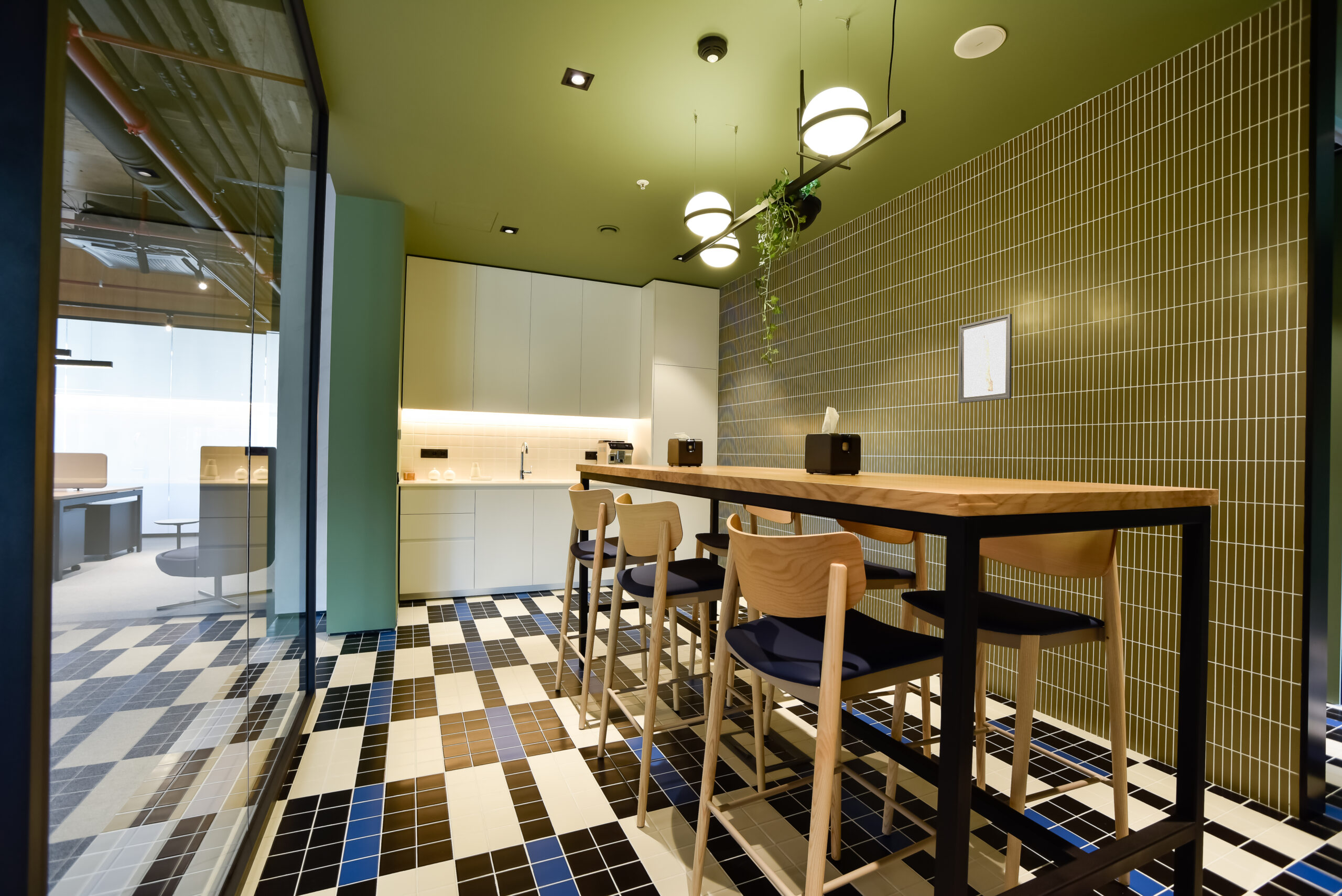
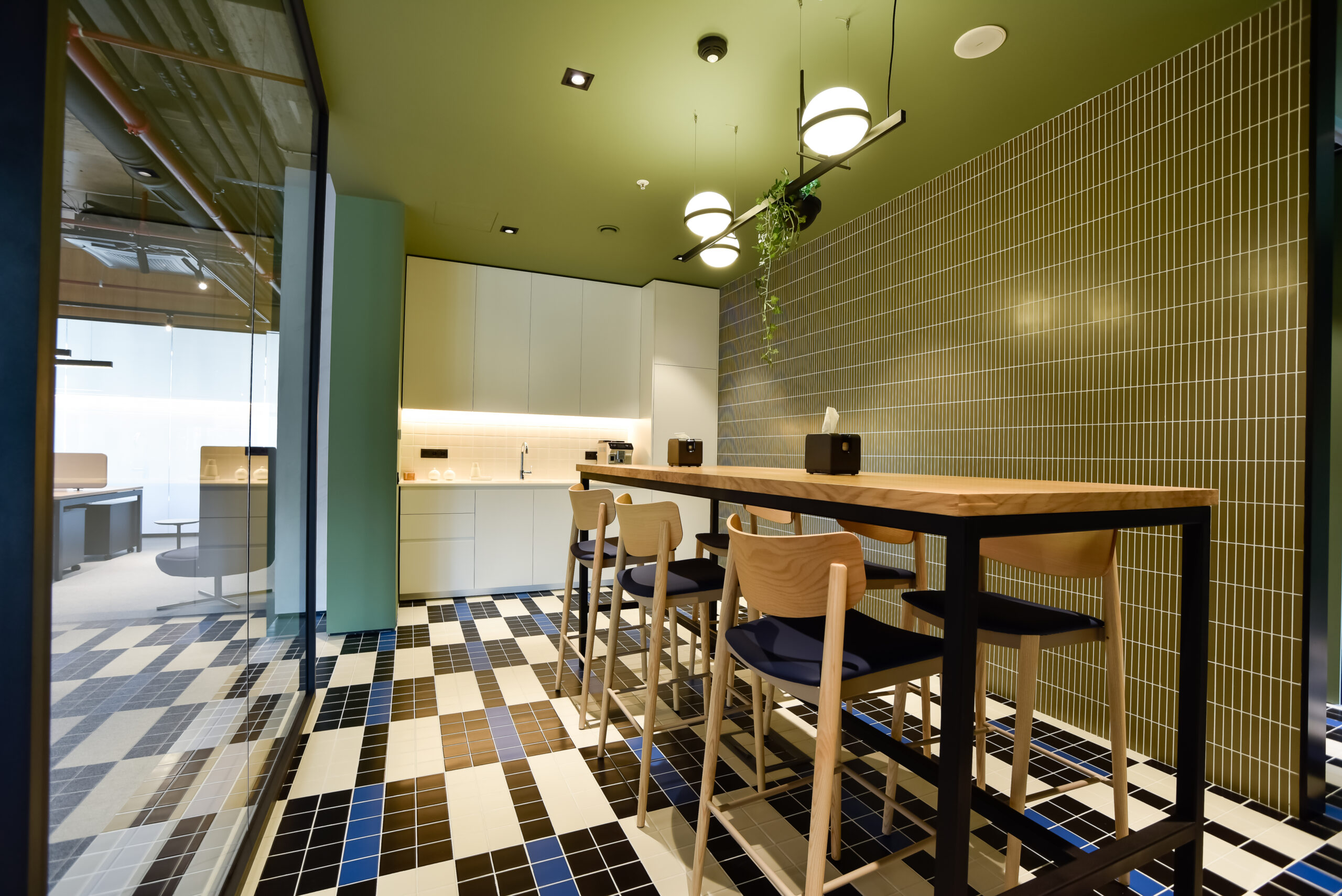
- wall art (984, 360)
